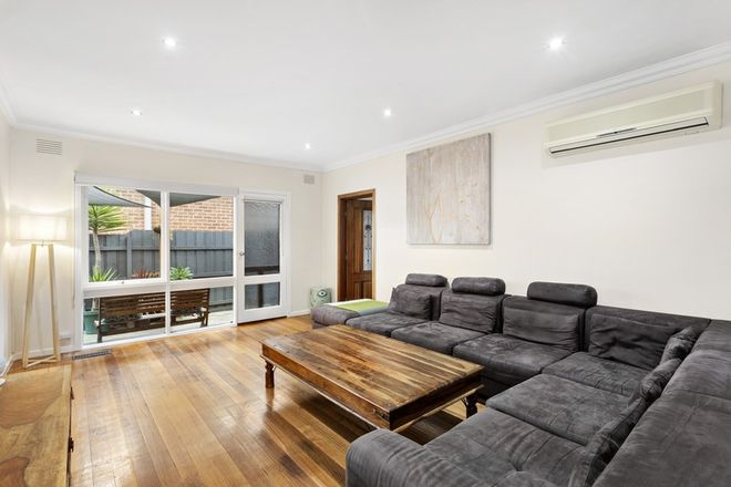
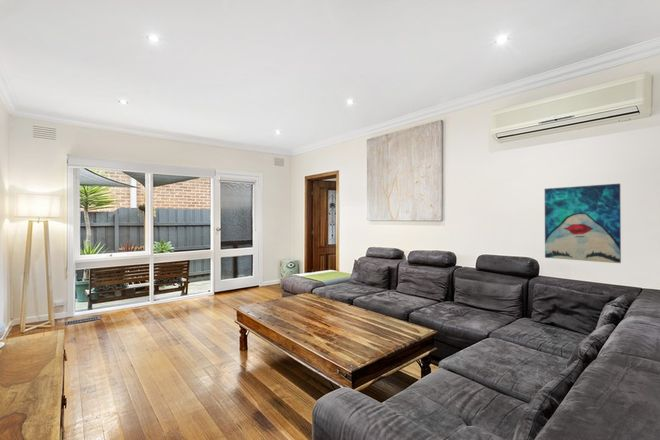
+ wall art (580, 223)
